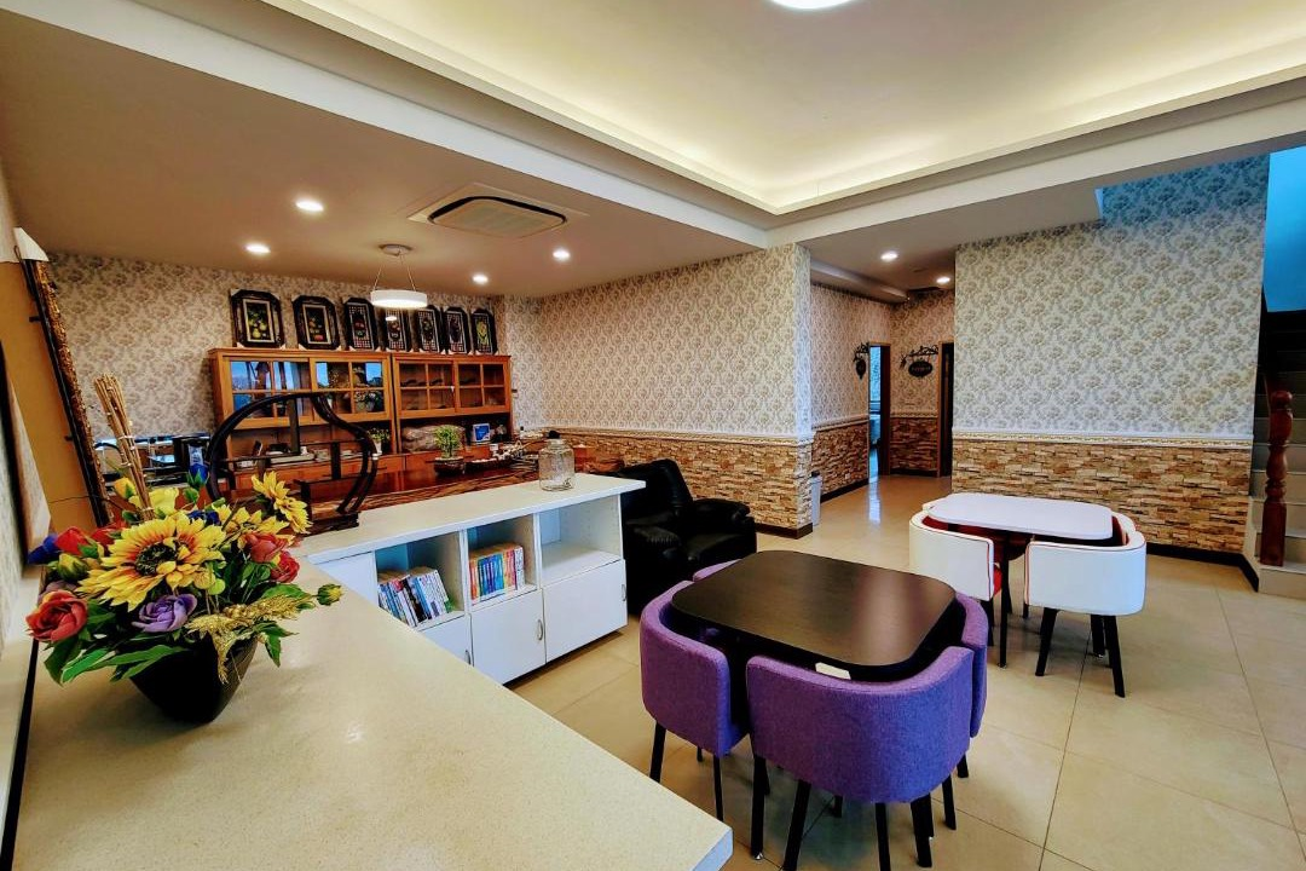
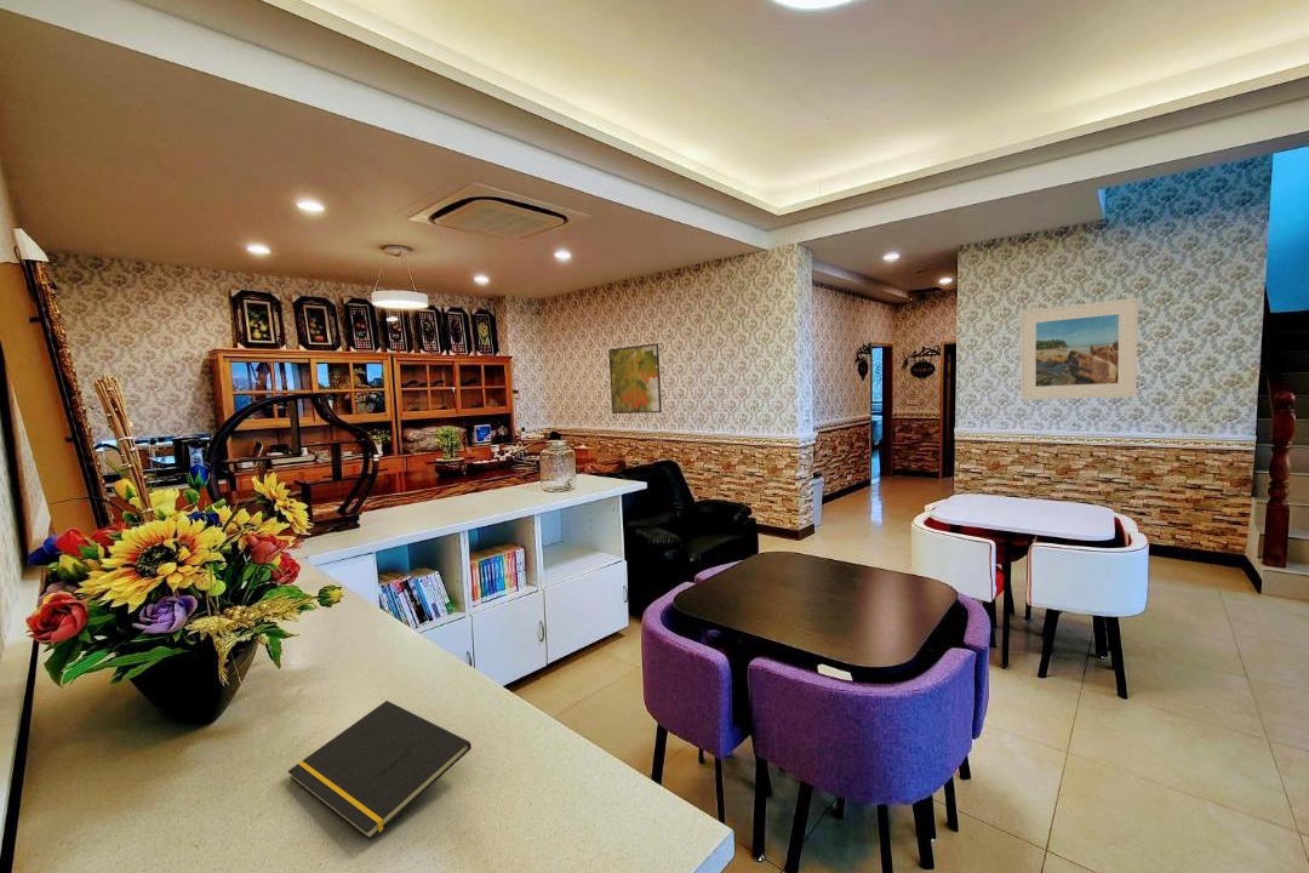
+ notepad (379, 759)
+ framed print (634, 380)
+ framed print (1075, 352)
